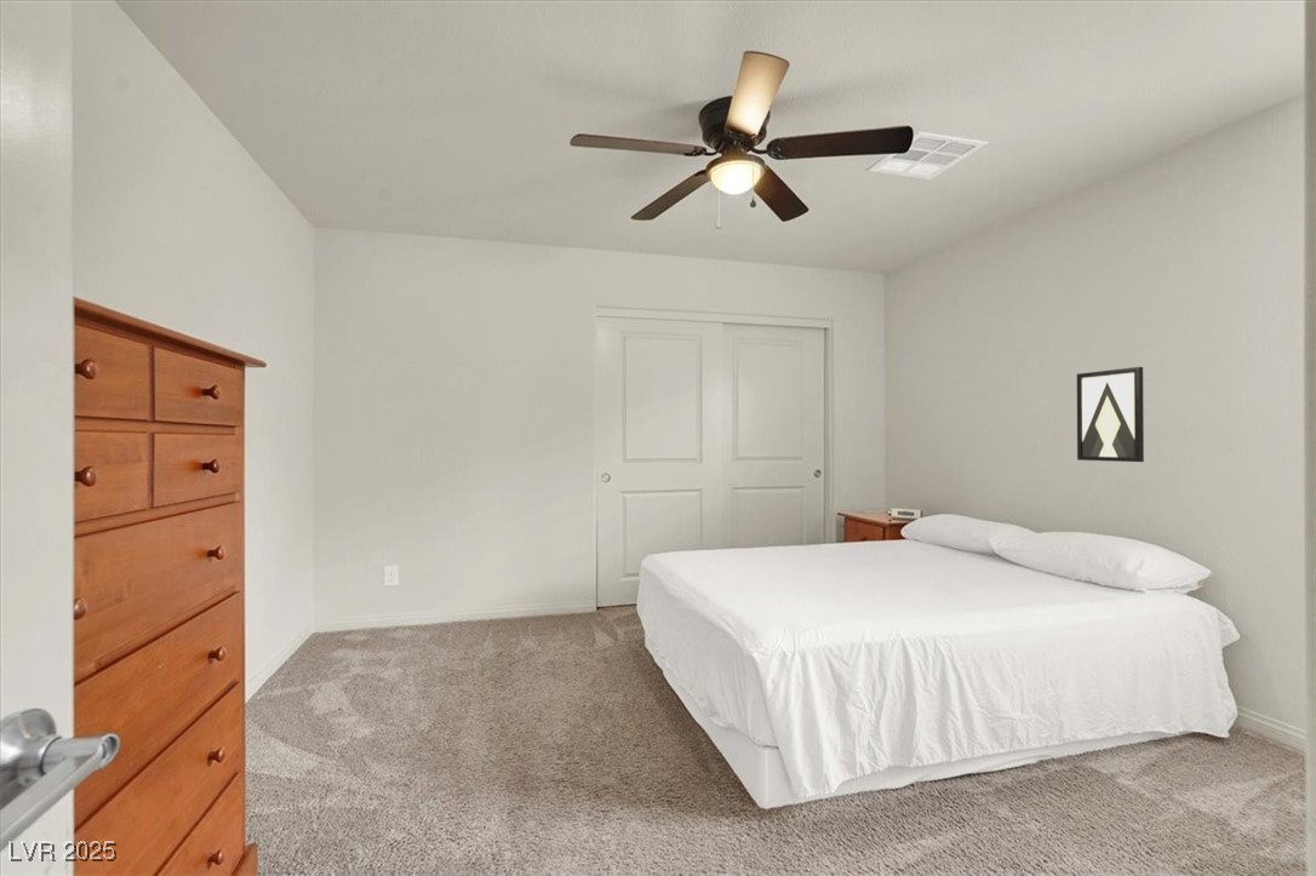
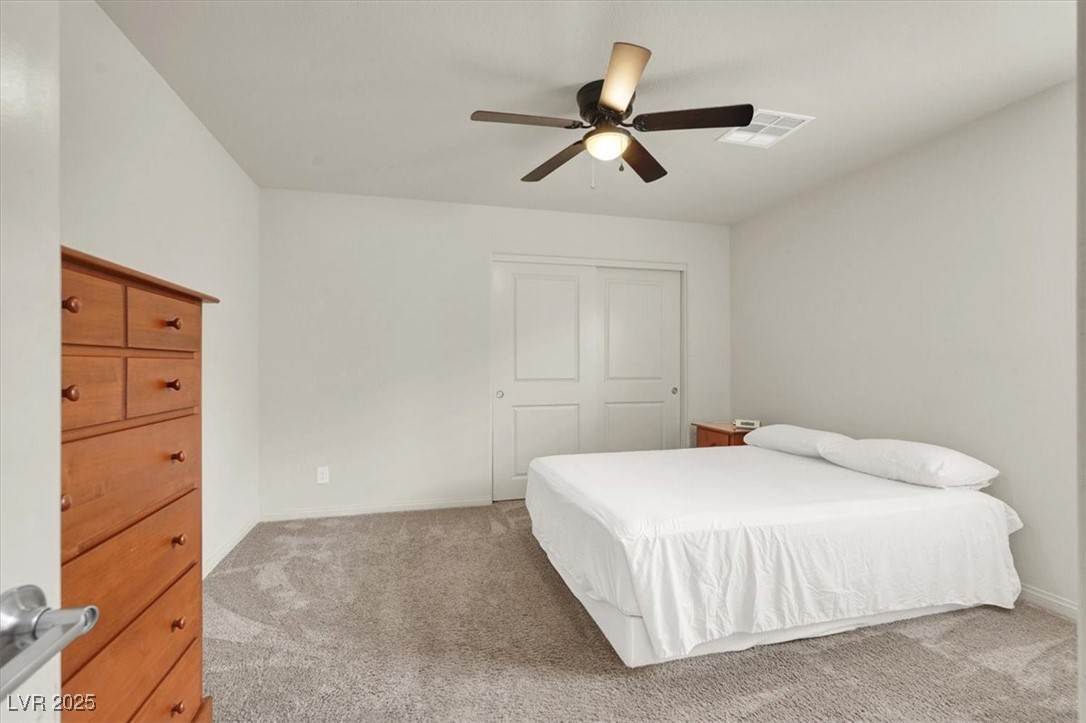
- wall art (1108, 416)
